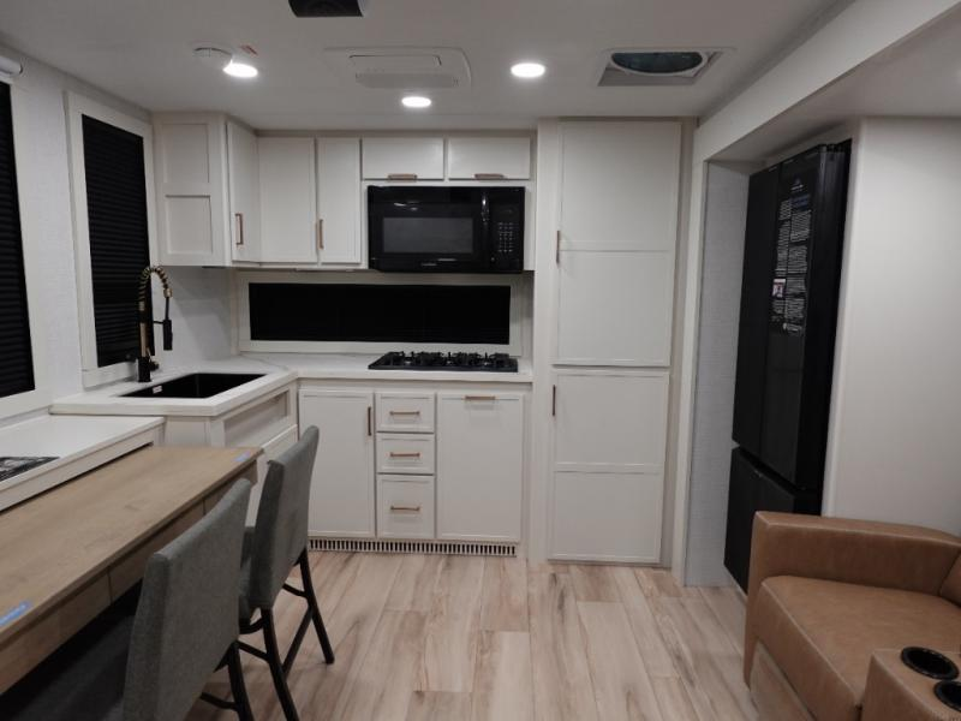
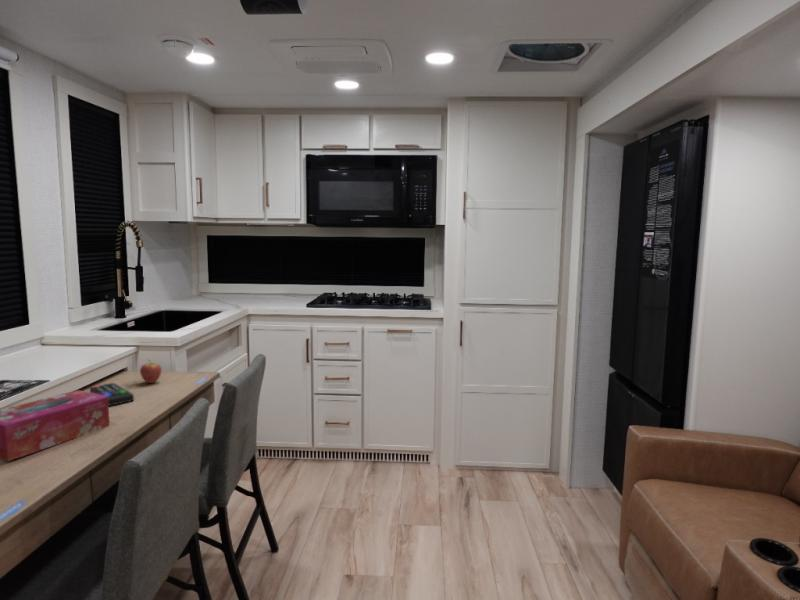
+ fruit (151, 370)
+ tissue box (46, 421)
+ remote control (111, 393)
